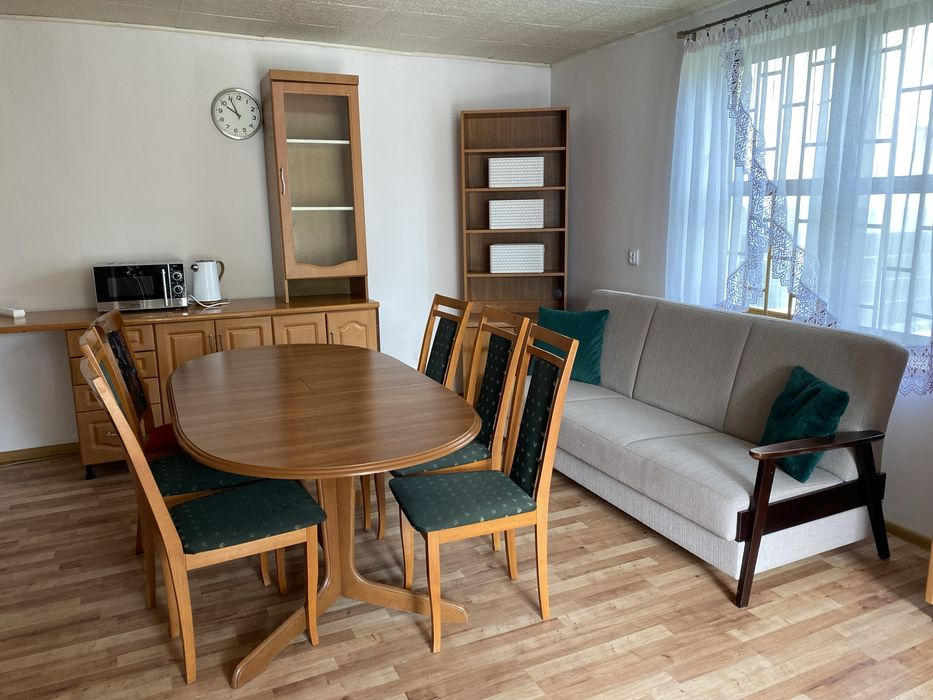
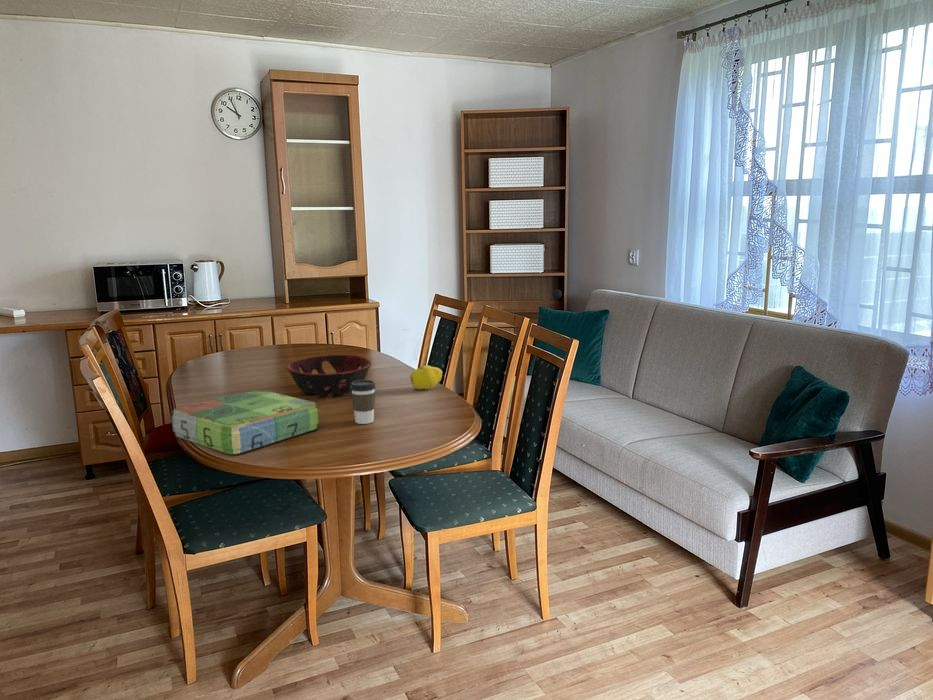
+ decorative bowl (329, 376)
+ board game (246, 418)
+ coffee cup (363, 401)
+ fruit (427, 377)
